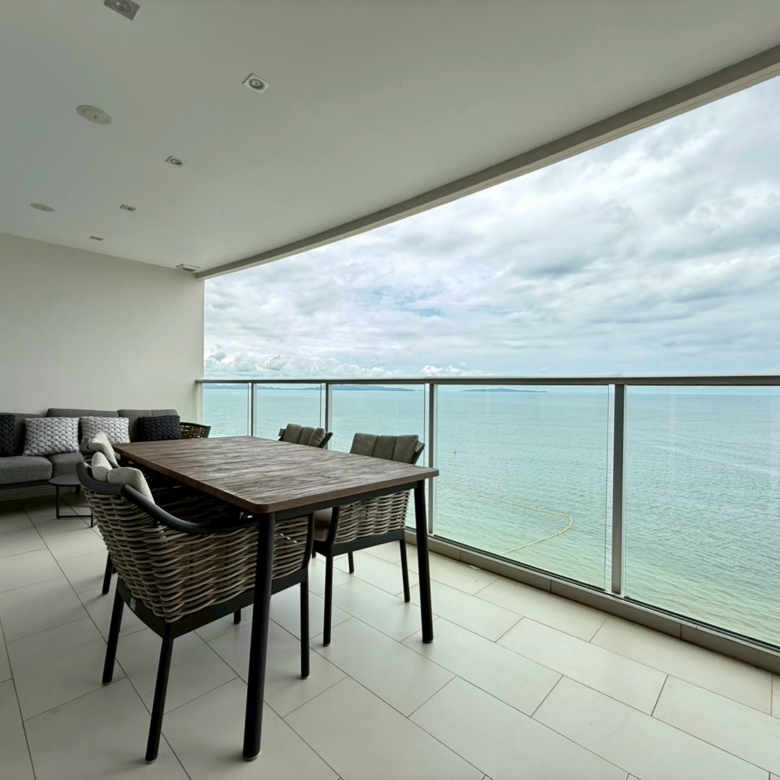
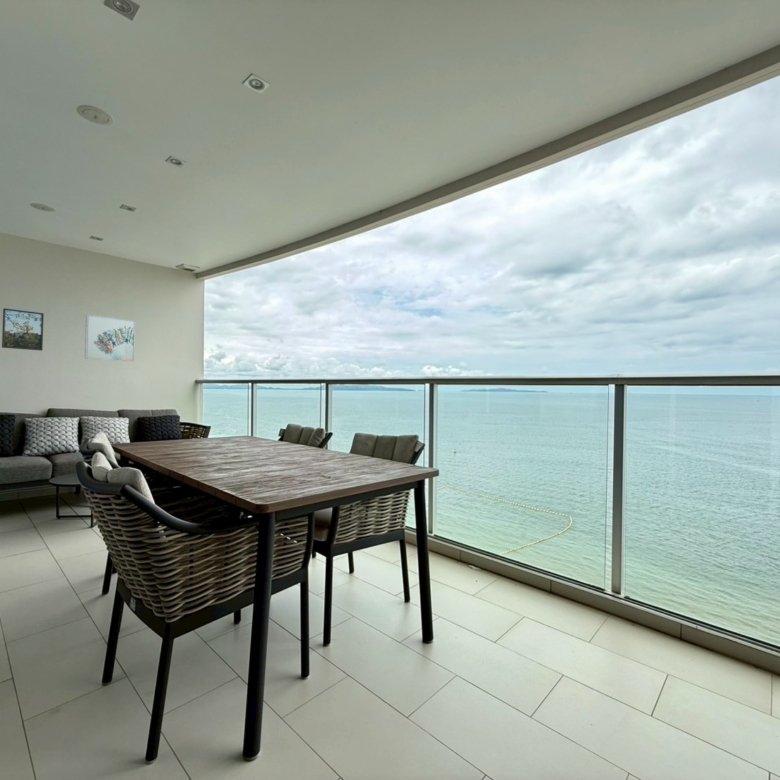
+ wall art (111, 339)
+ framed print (23, 330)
